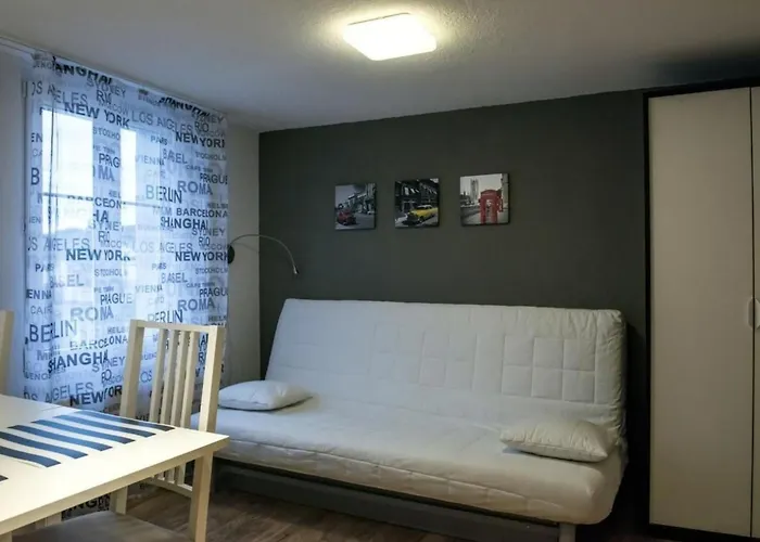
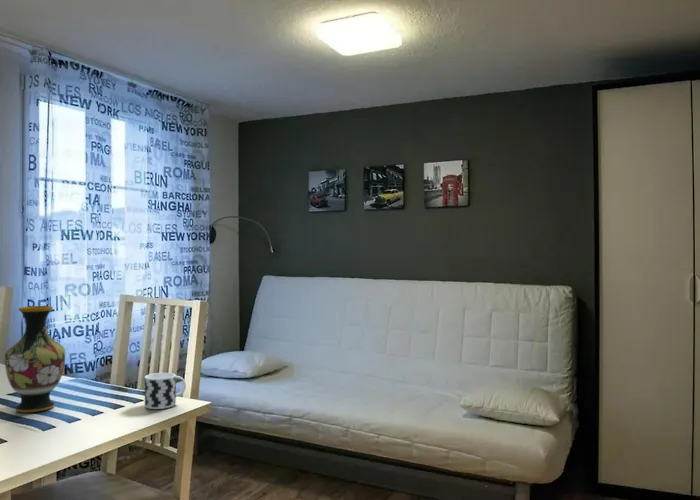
+ cup (165, 389)
+ vase (35, 357)
